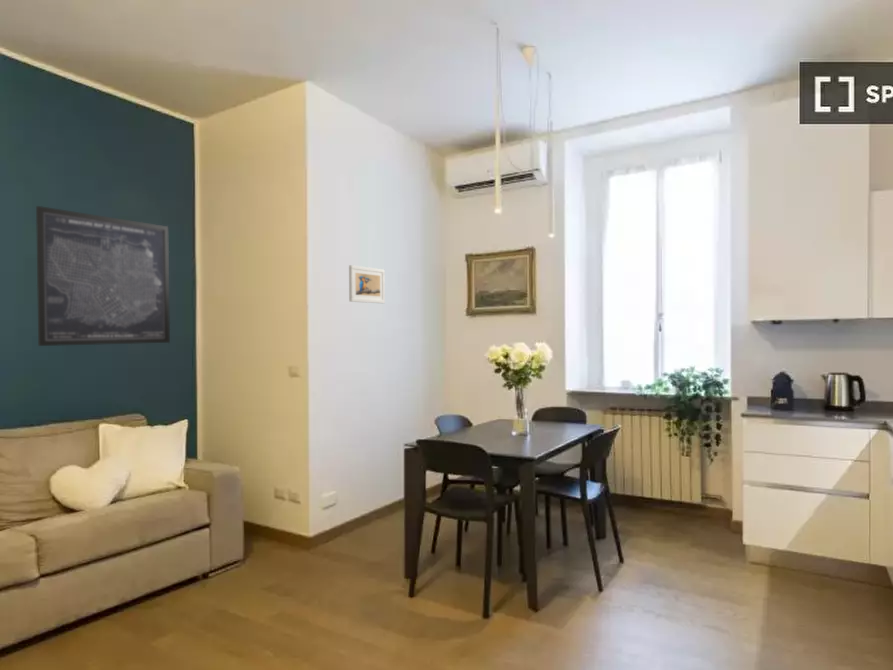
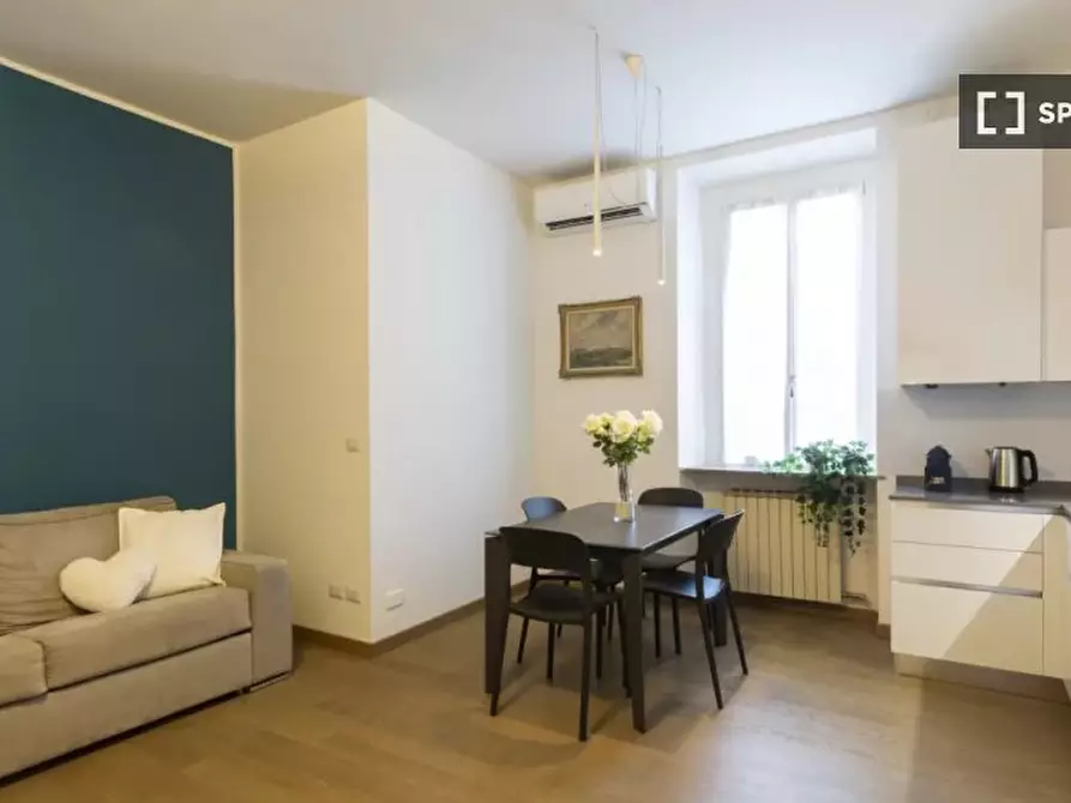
- wall art (109, 280)
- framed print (367, 284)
